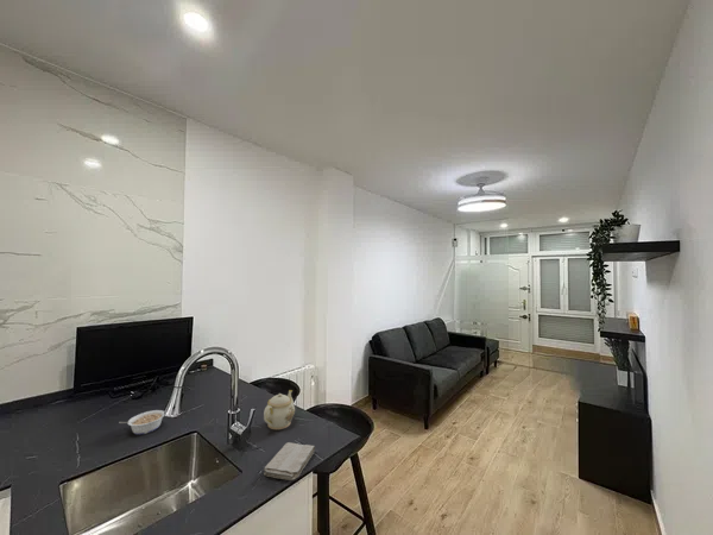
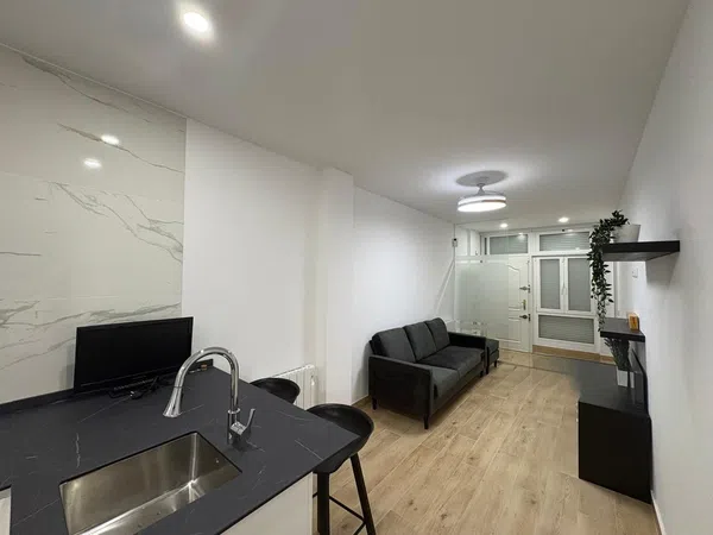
- washcloth (290, 459)
- legume (145, 422)
- teapot (278, 409)
